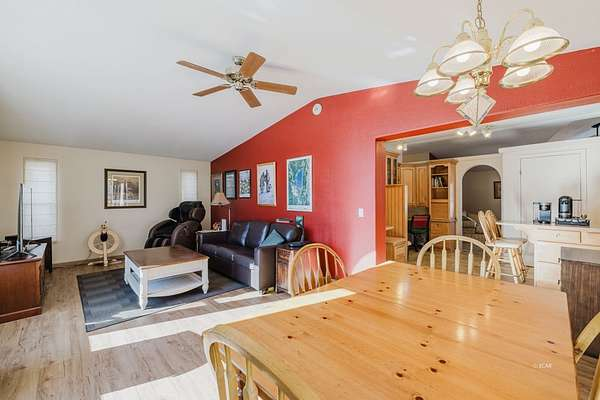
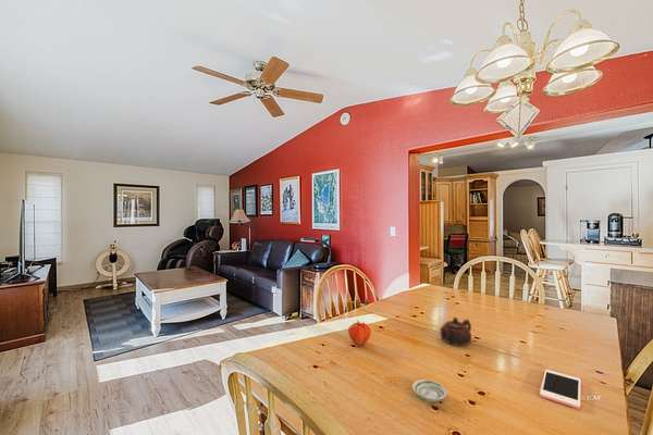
+ teapot (456, 328)
+ cell phone (560, 386)
+ fruit (359, 332)
+ saucer (429, 391)
